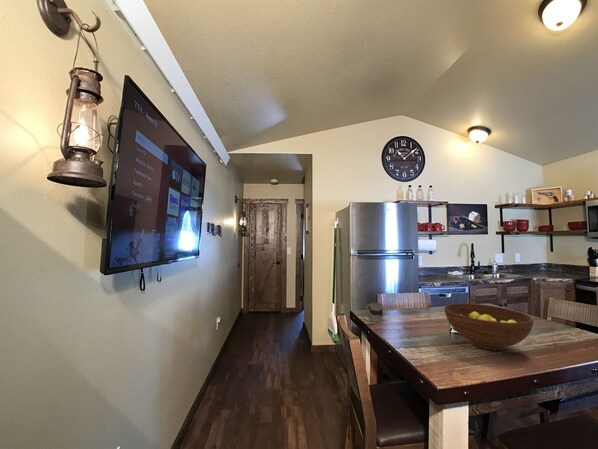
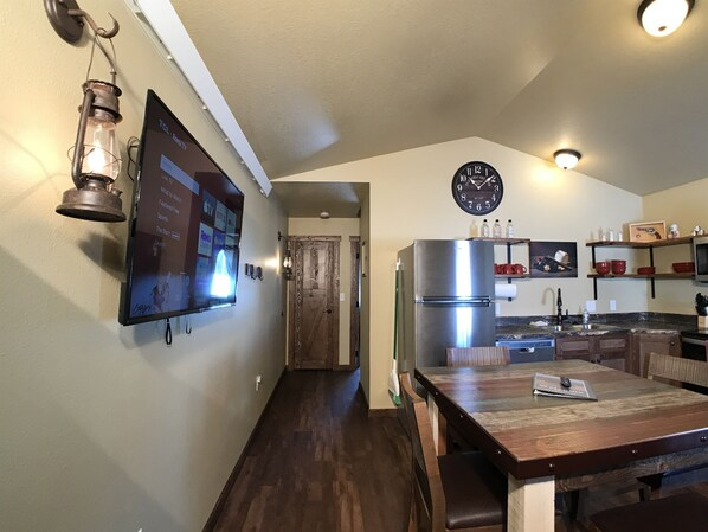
- mug (374, 312)
- fruit bowl (485, 328)
